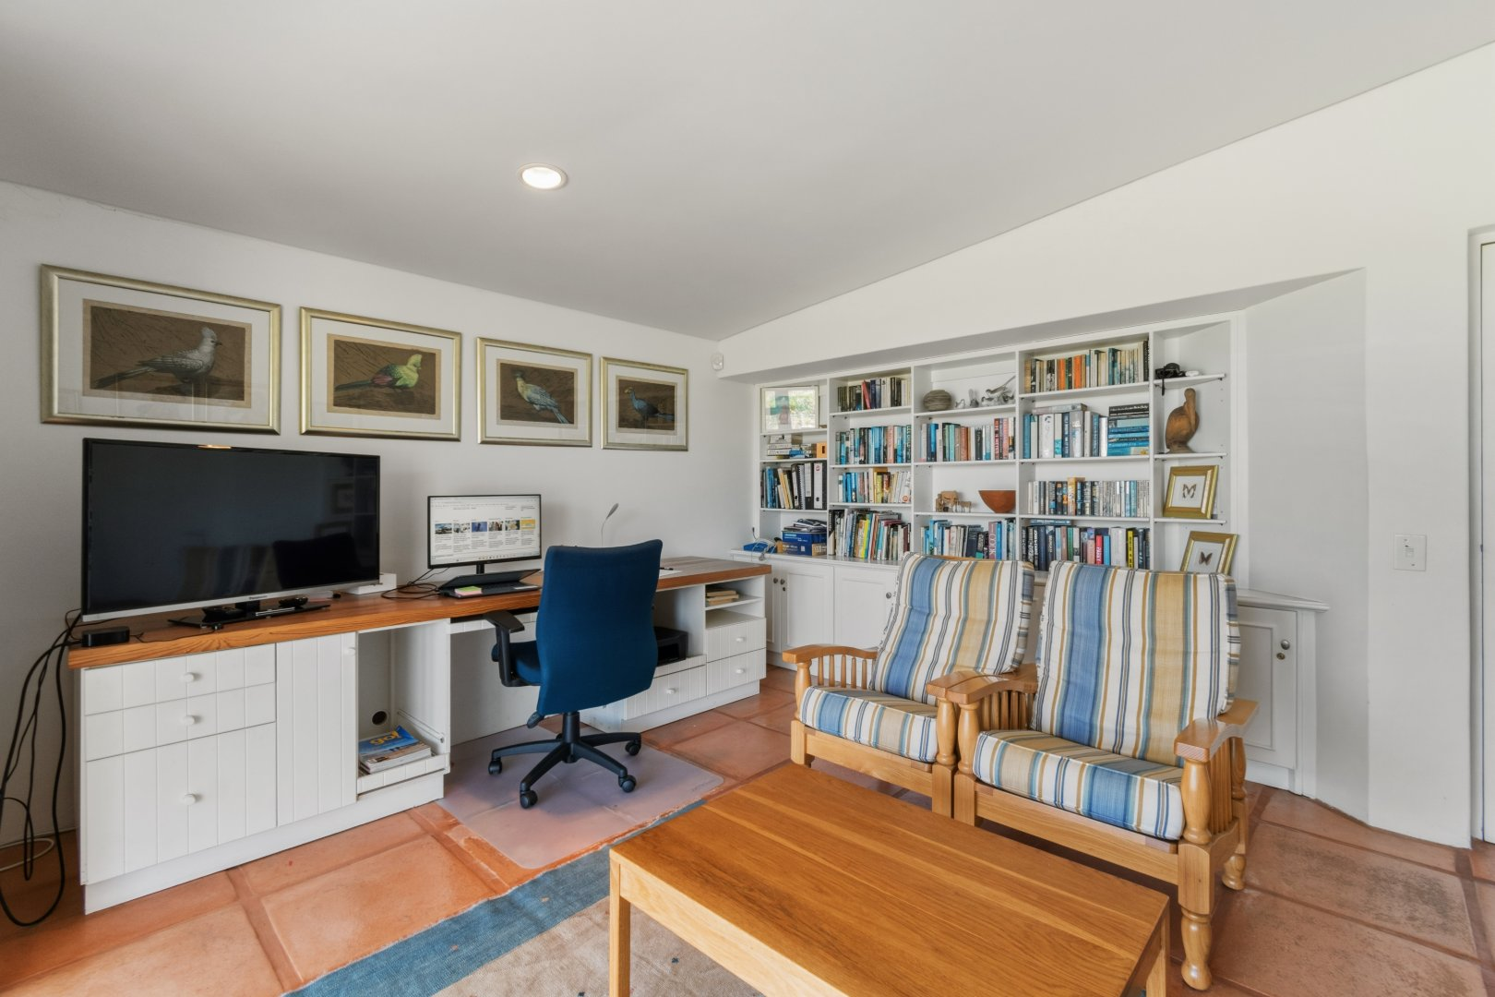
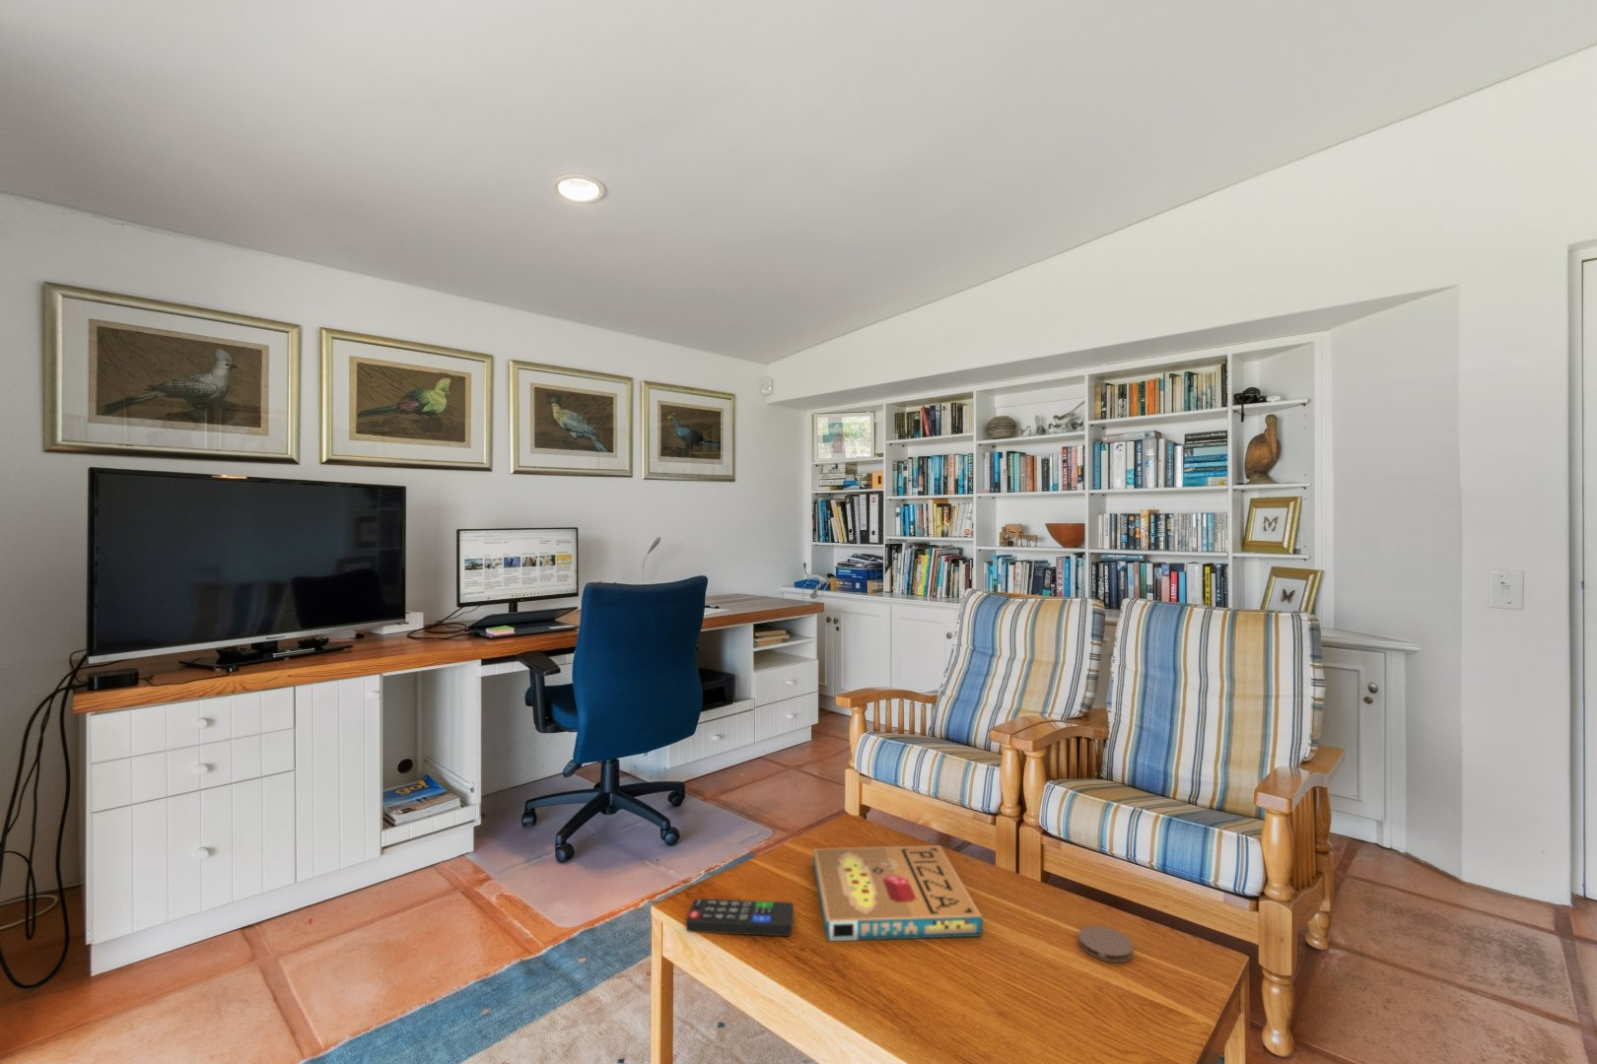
+ remote control (740, 916)
+ coaster (1105, 943)
+ pizza box (889, 887)
